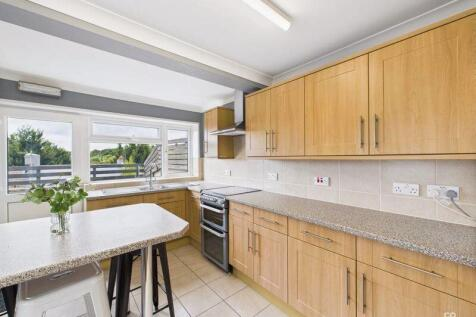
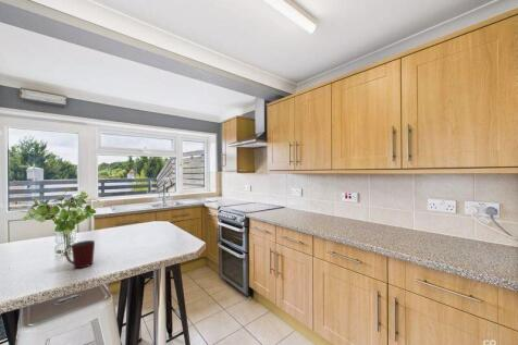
+ mug (79, 254)
